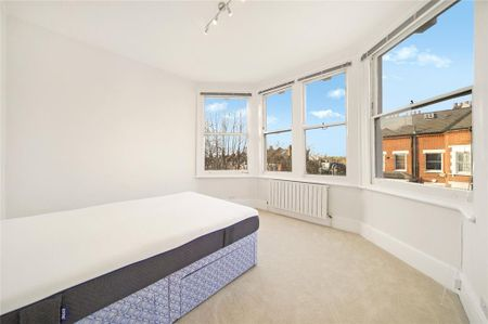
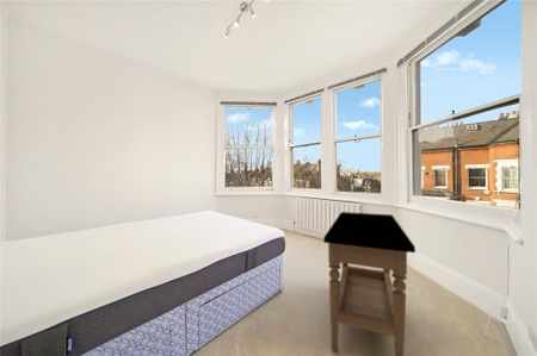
+ side table (365, 270)
